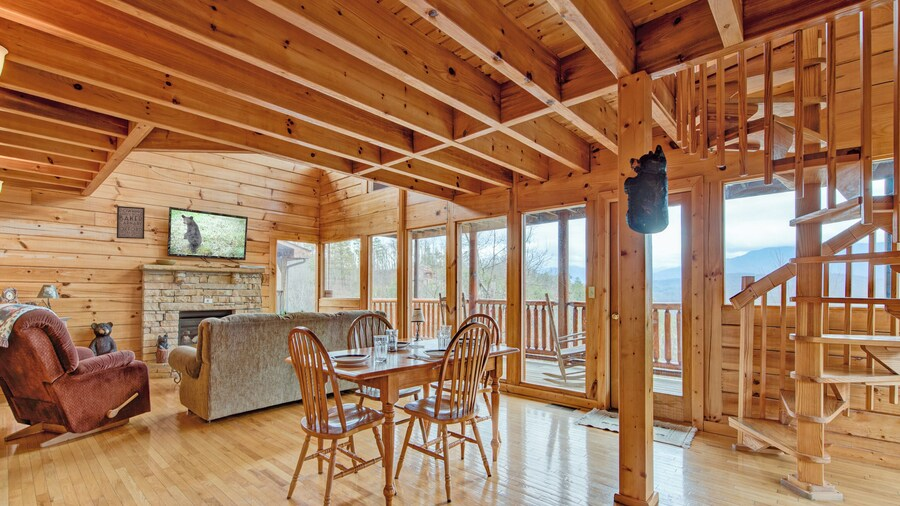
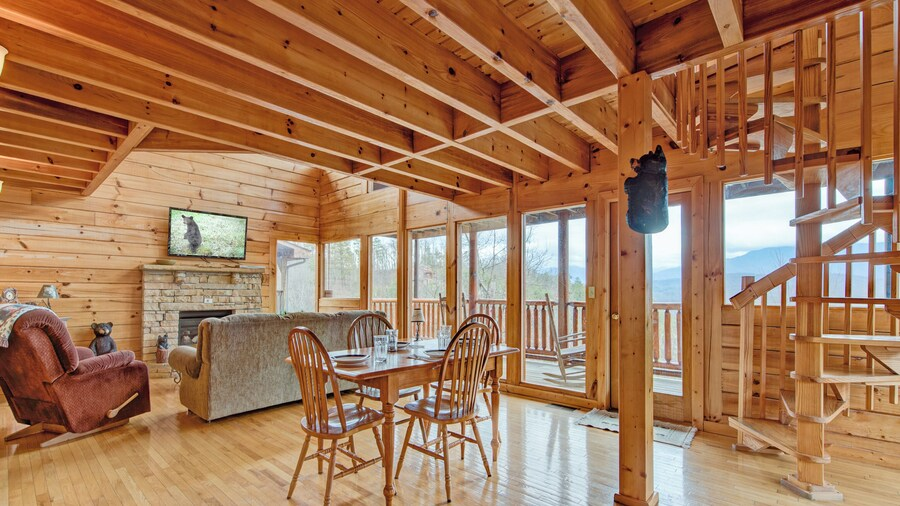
- wall art (130, 222)
